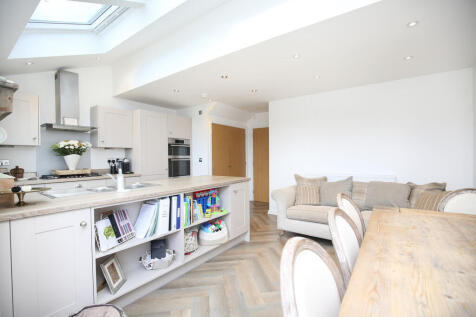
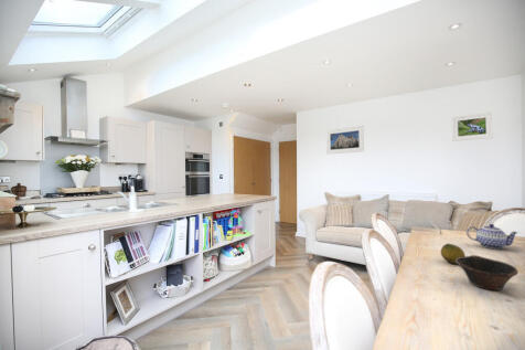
+ fruit (452, 253)
+ teapot (491, 235)
+ bowl (485, 273)
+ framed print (344, 140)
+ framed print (471, 127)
